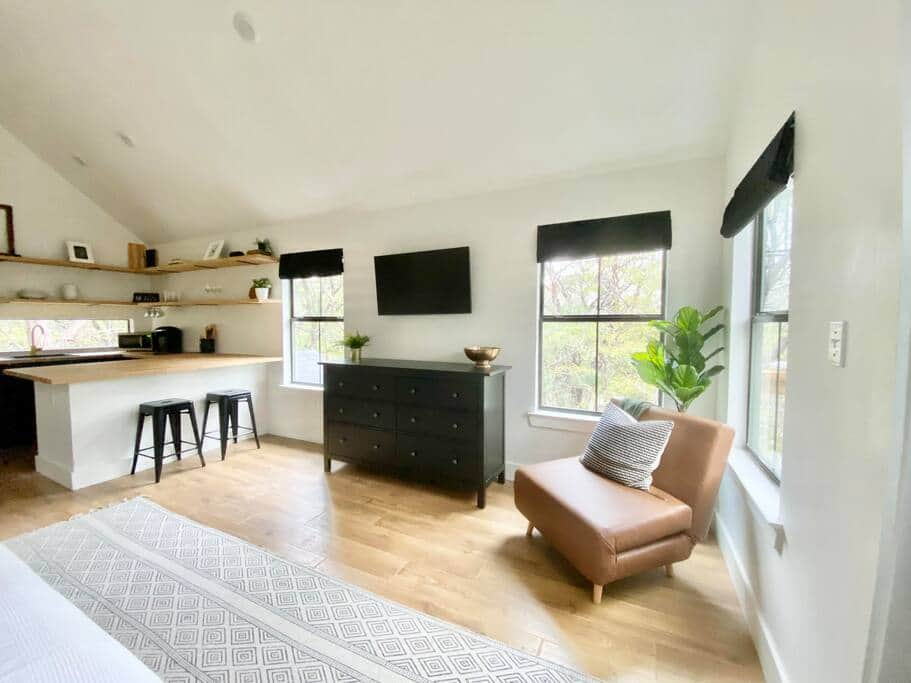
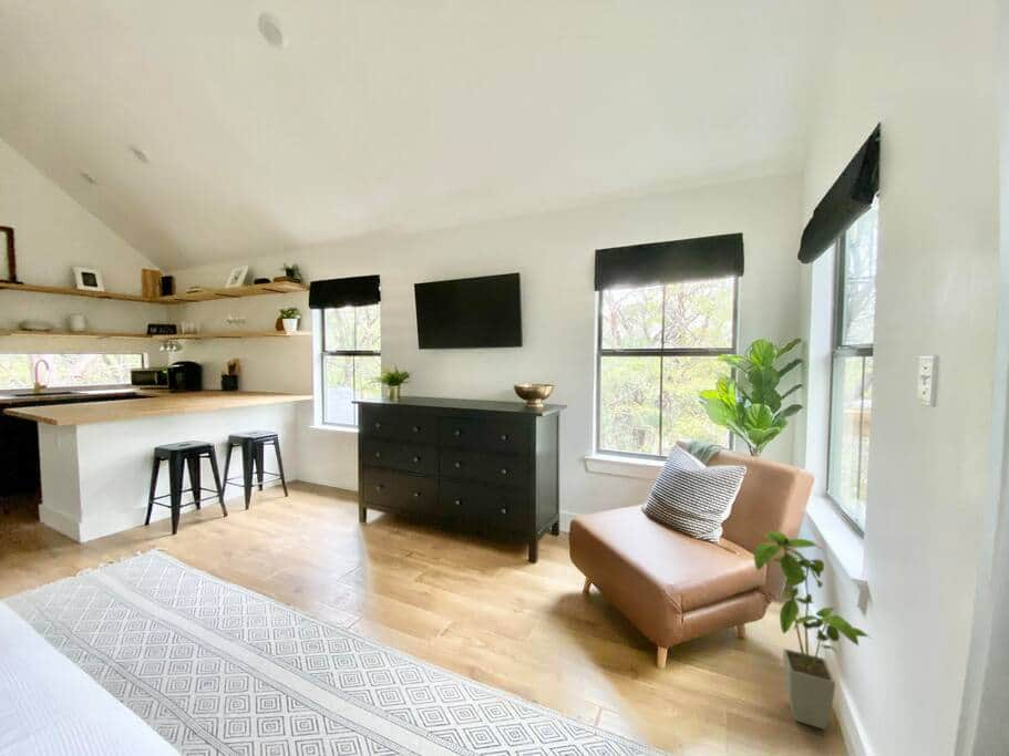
+ house plant (805, 633)
